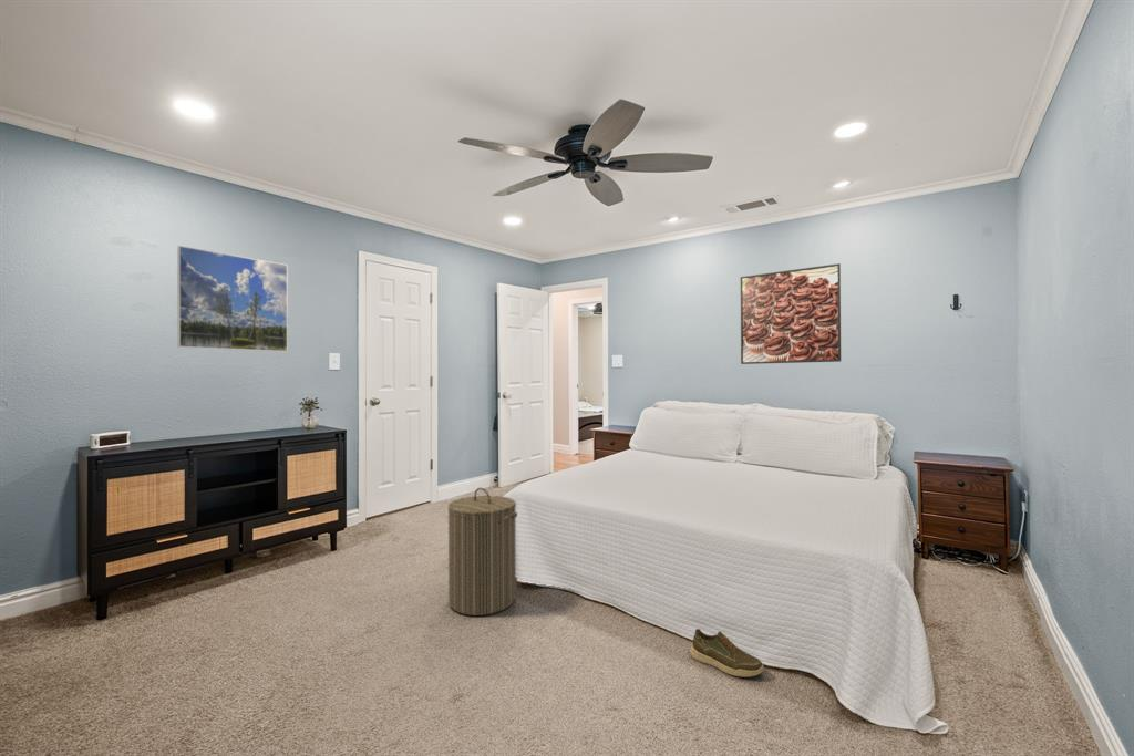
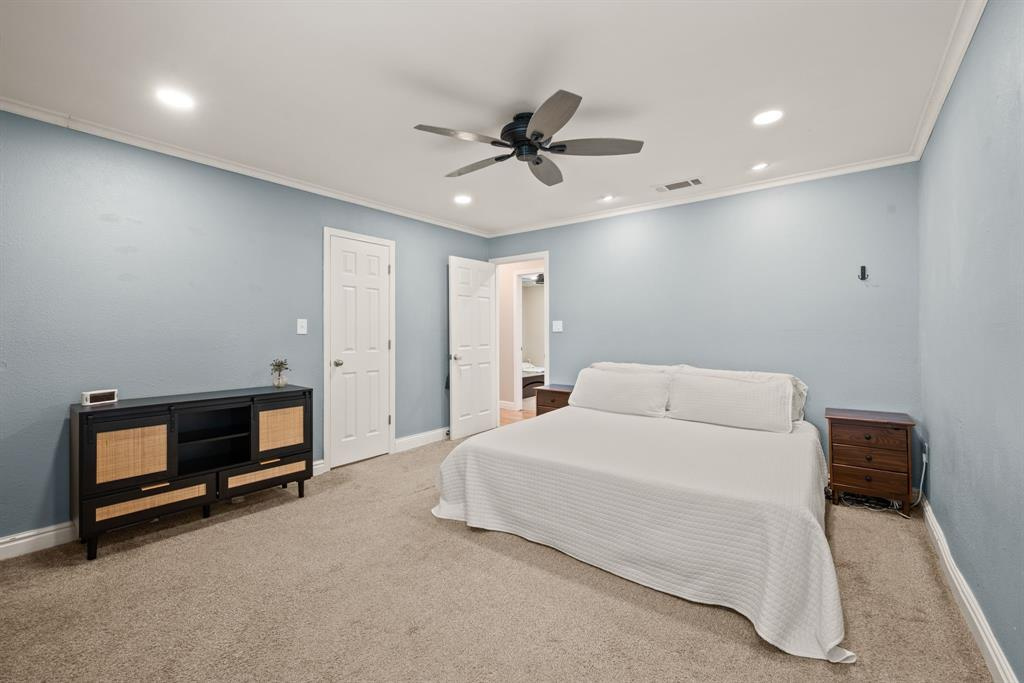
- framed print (787, 317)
- shoe (724, 650)
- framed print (236, 302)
- laundry hamper (482, 543)
